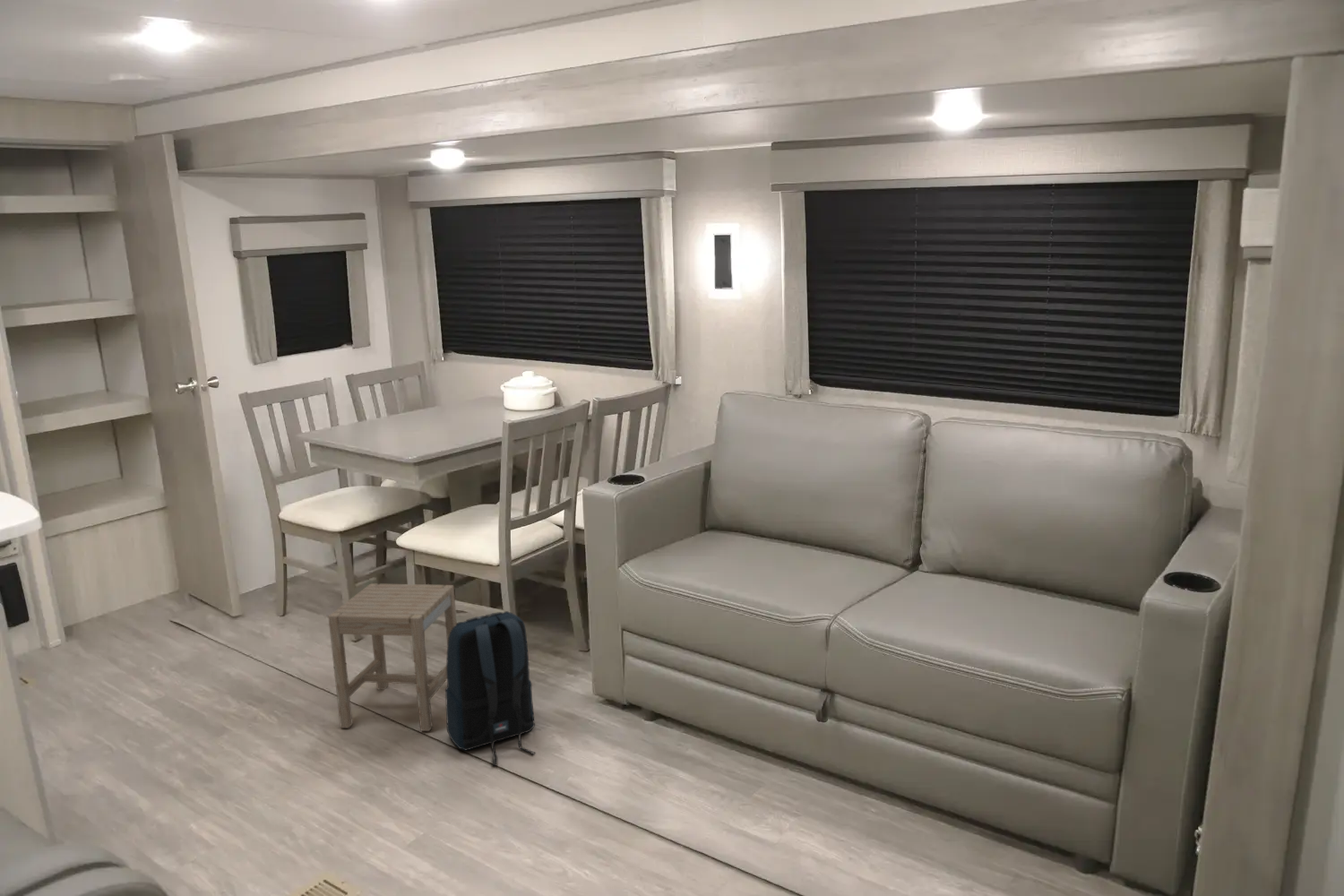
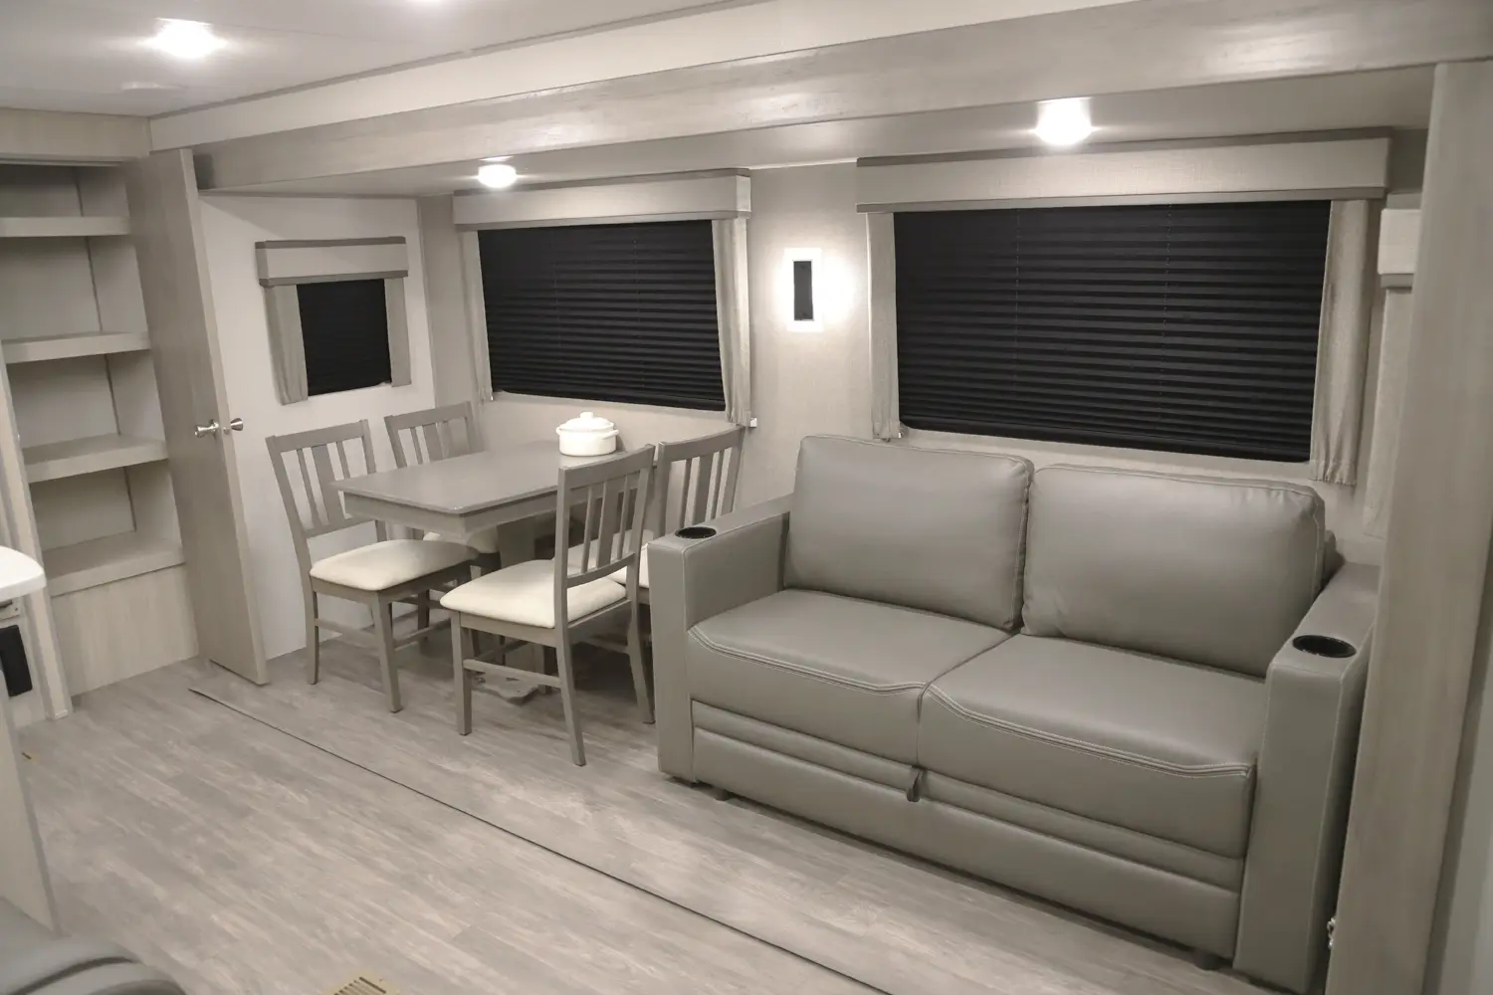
- backpack (493, 677)
- stool (384, 654)
